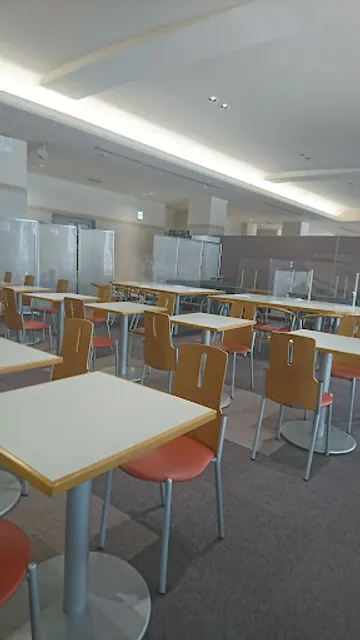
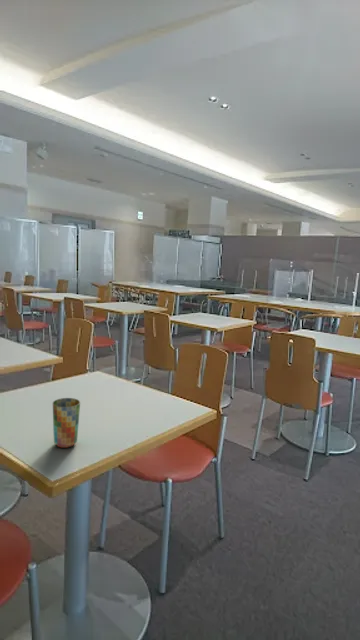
+ cup (66, 423)
